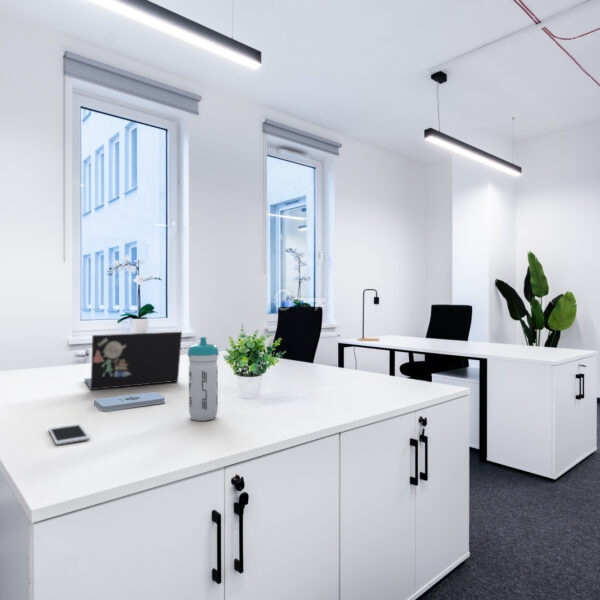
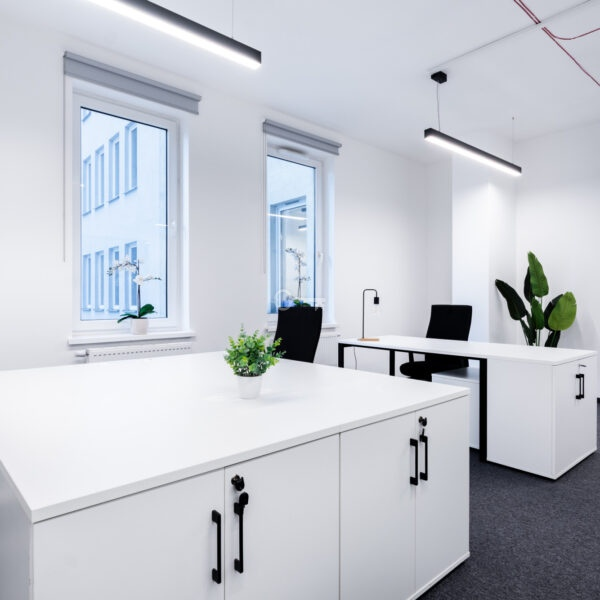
- notepad (130, 401)
- cell phone (68, 433)
- water bottle (203, 377)
- laptop (132, 356)
